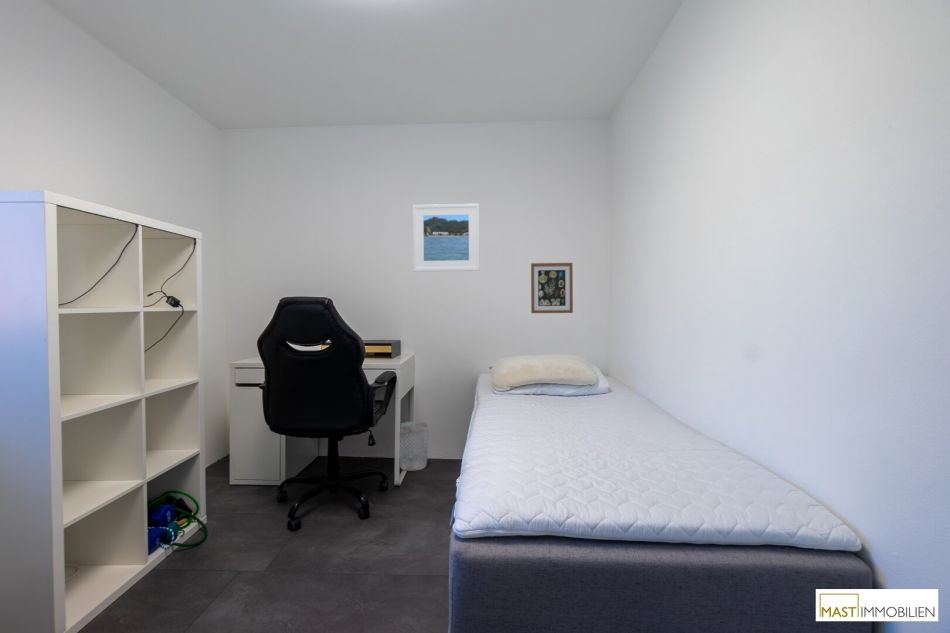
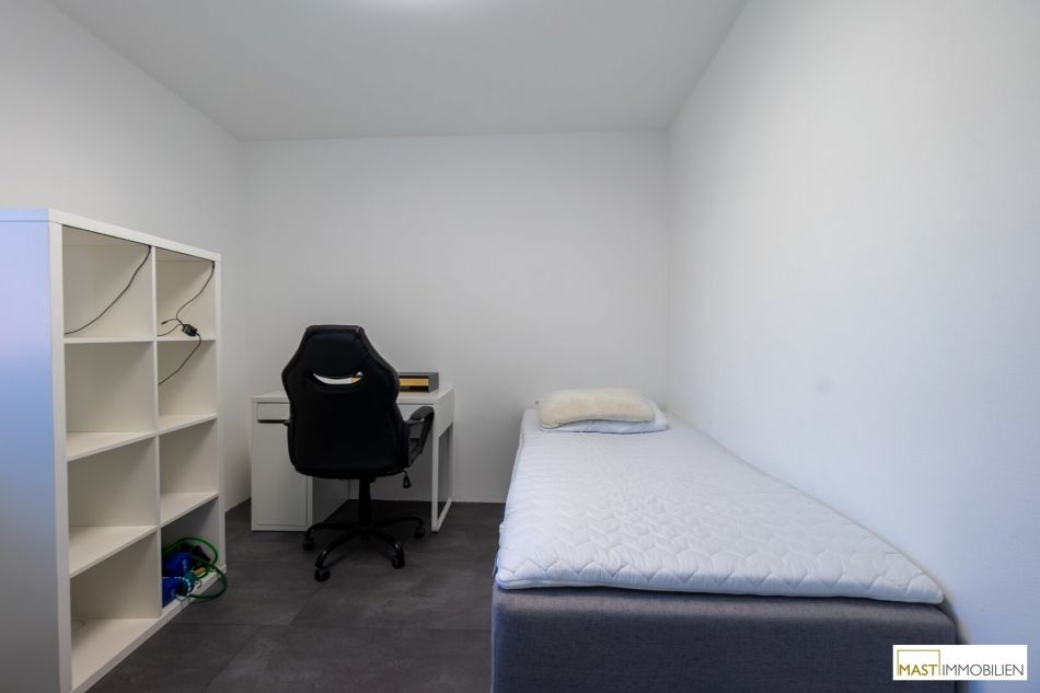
- wastebasket (413, 445)
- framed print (446, 237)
- wall art (551, 288)
